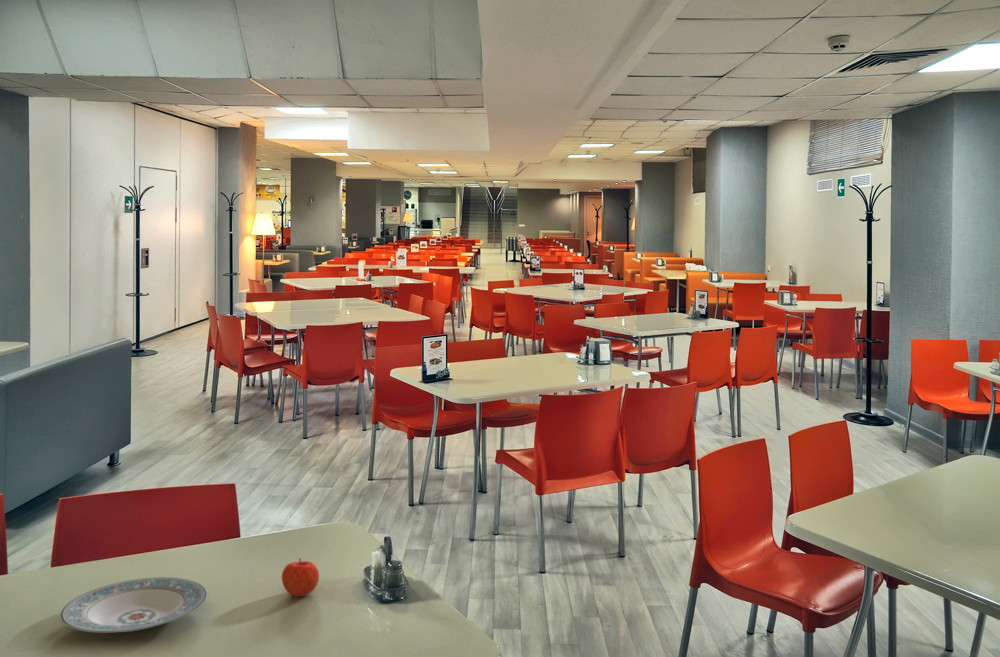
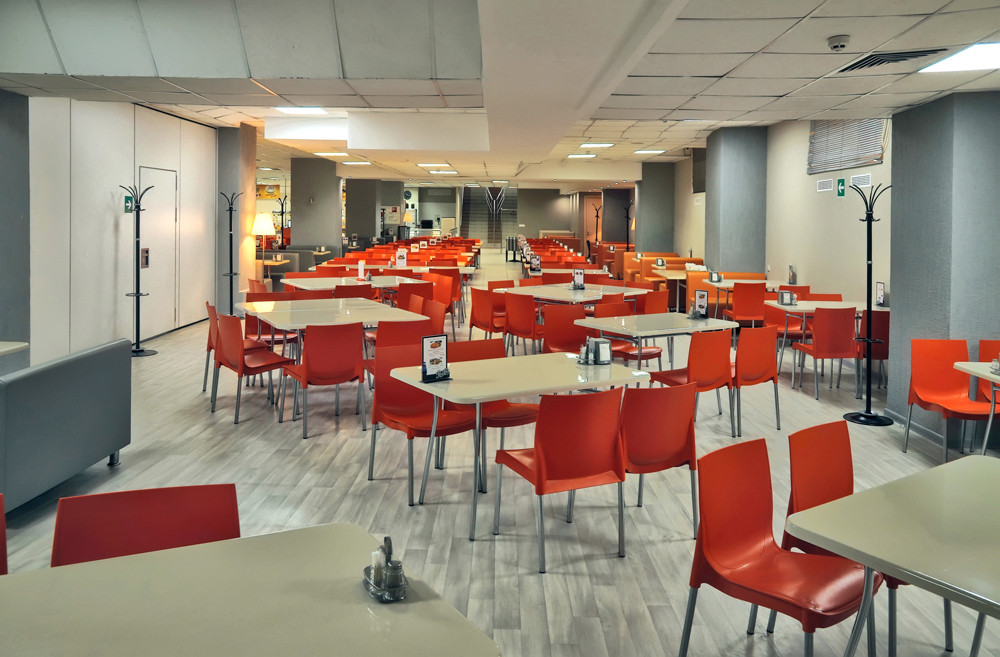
- plate (136, 610)
- apple (300, 576)
